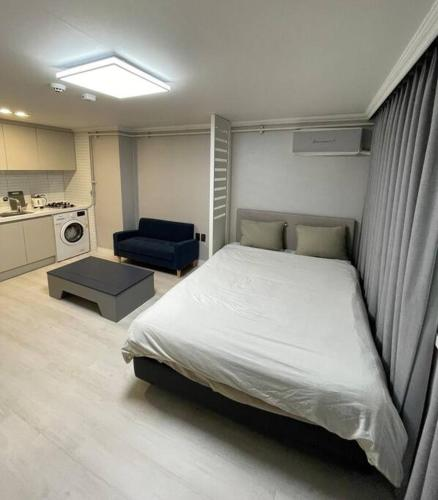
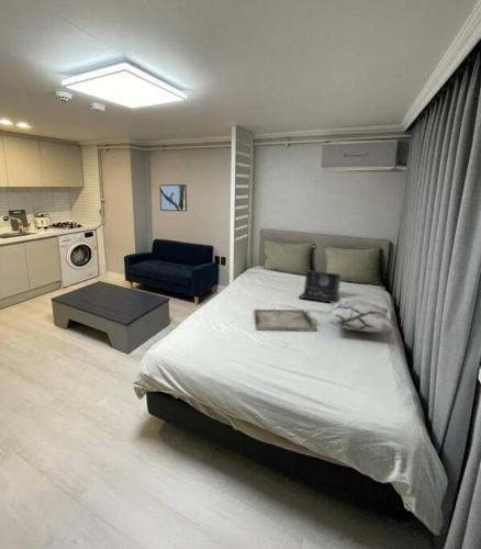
+ laptop (320, 285)
+ decorative pillow (358, 315)
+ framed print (172, 198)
+ serving tray (281, 316)
